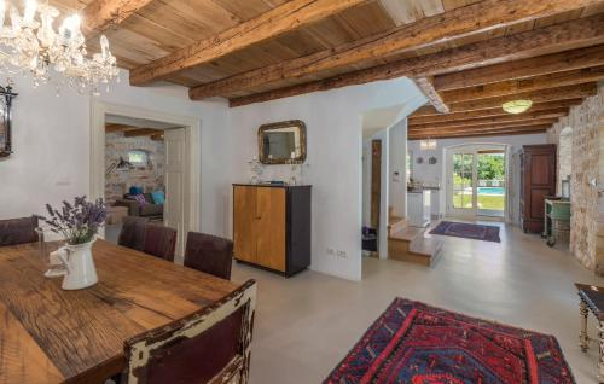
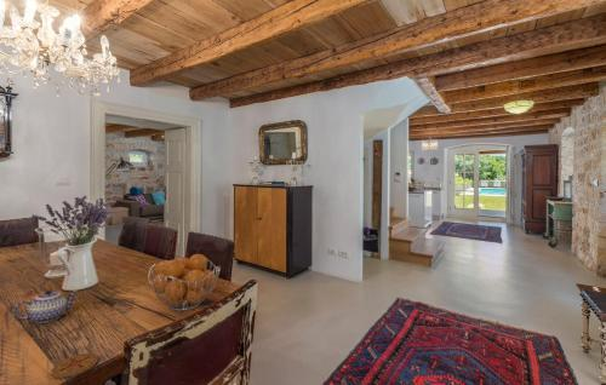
+ teapot (47, 304)
+ fruit basket (185, 280)
+ coaster (75, 364)
